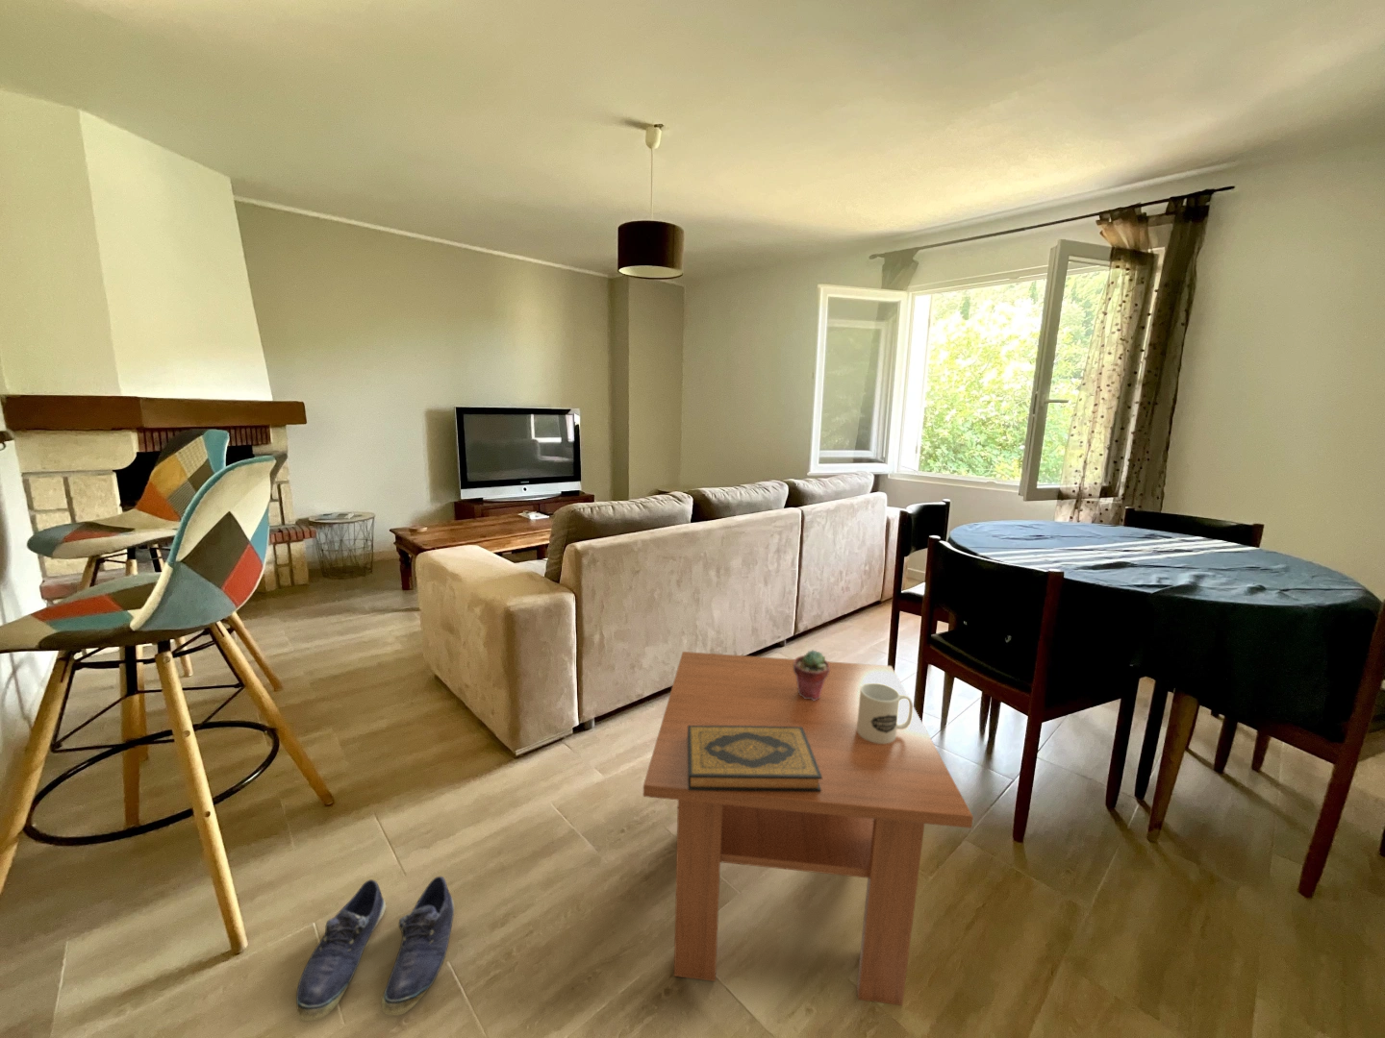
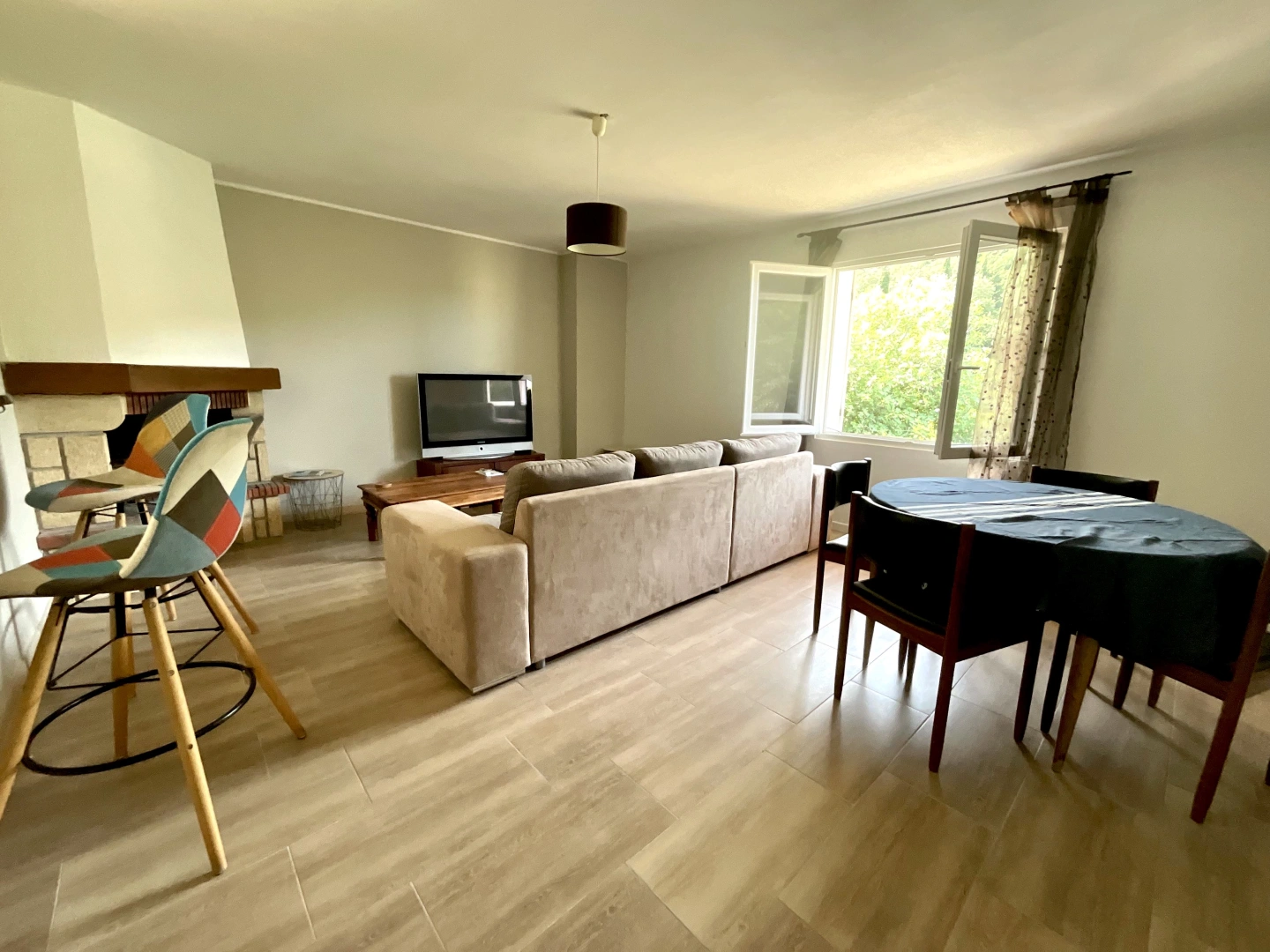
- mug (886, 711)
- coffee table (786, 807)
- shoe (372, 931)
- potted succulent (810, 671)
- hardback book (749, 753)
